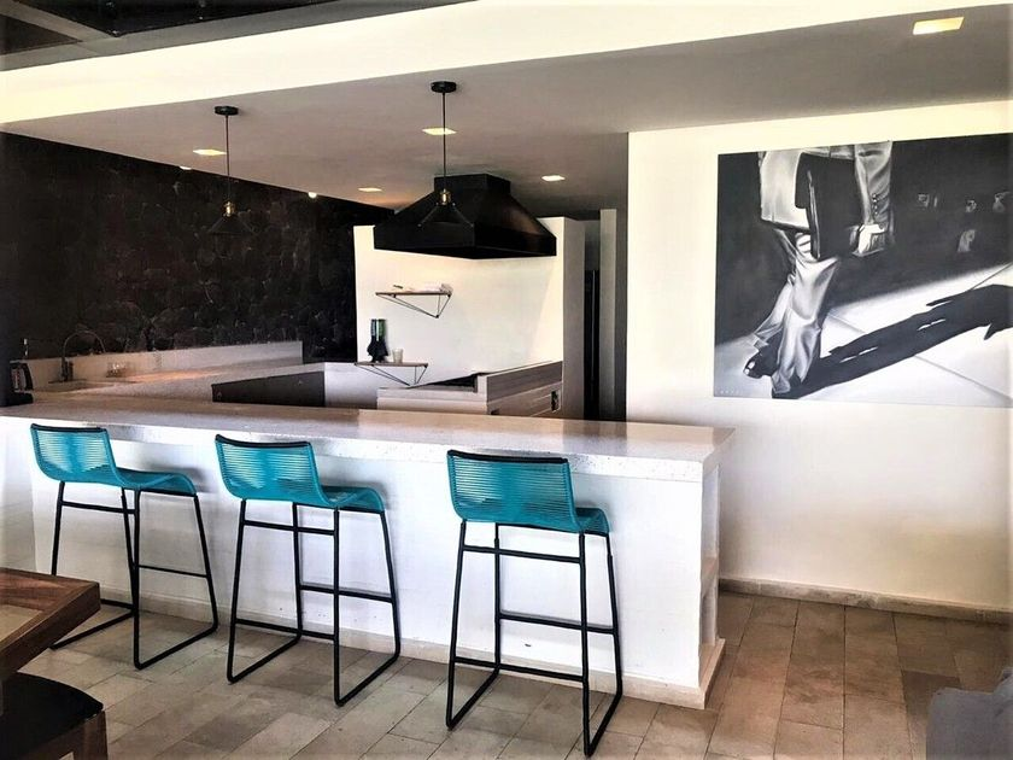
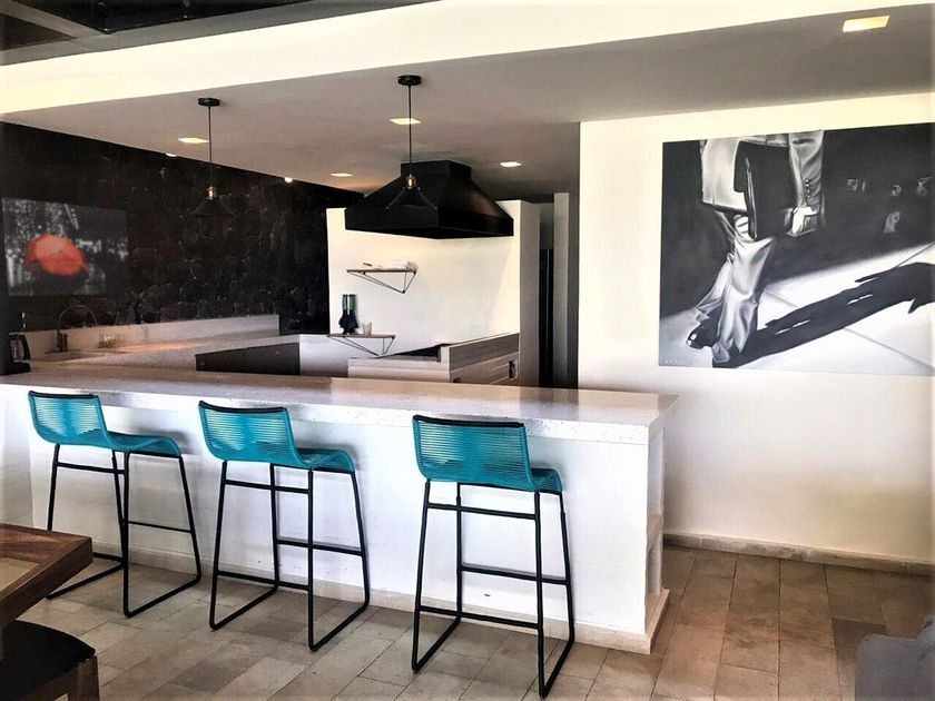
+ wall art (71, 249)
